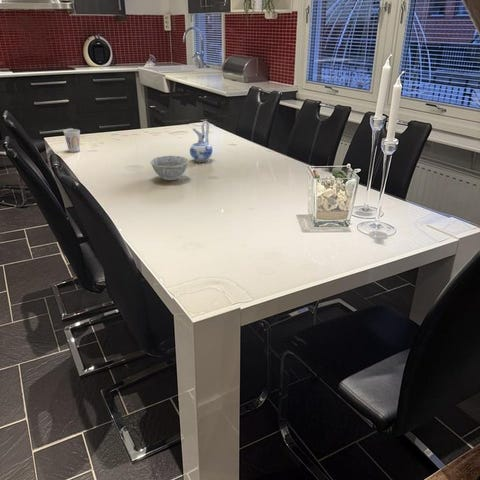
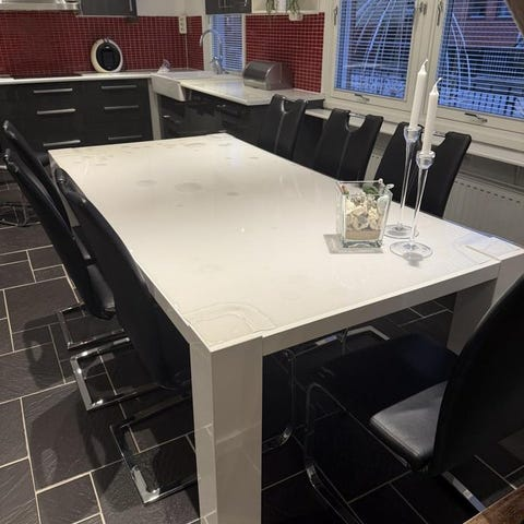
- ceramic pitcher (200, 141)
- cup (73, 140)
- bowl (169, 169)
